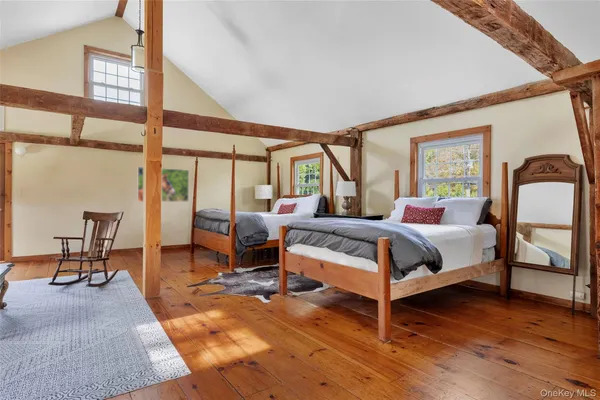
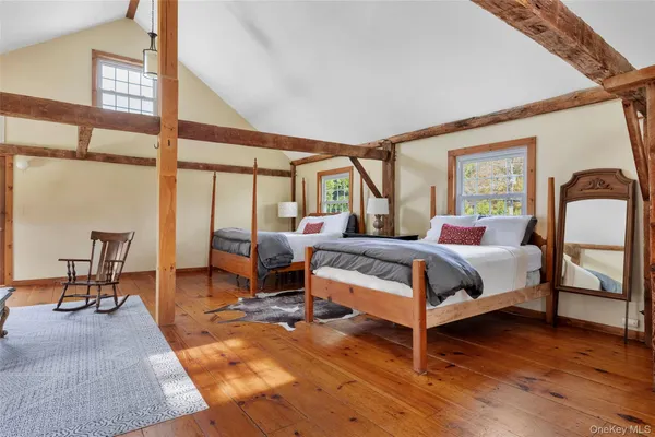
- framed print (164, 185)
